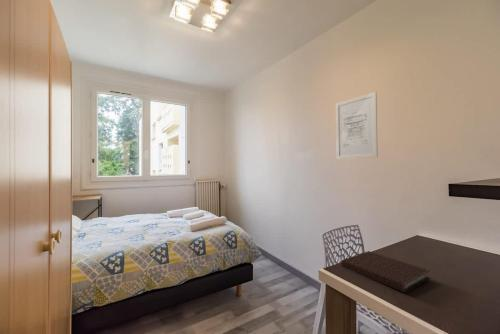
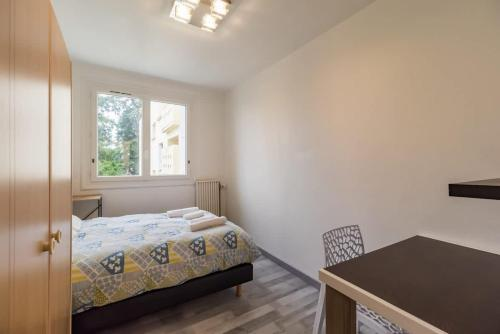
- wall art (354, 128)
- notebook (383, 268)
